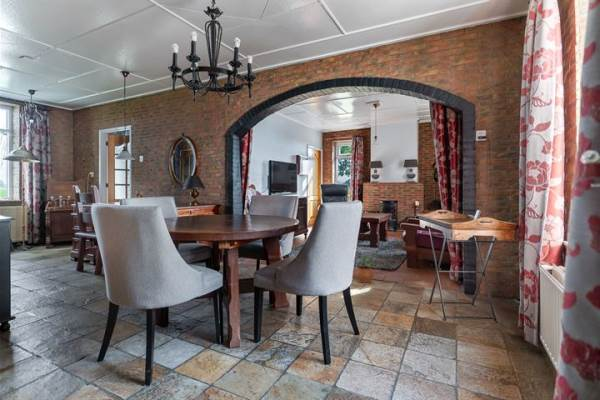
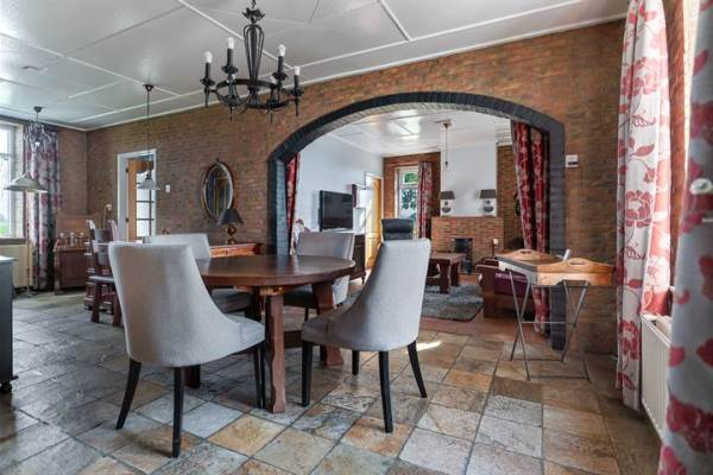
- potted plant (364, 267)
